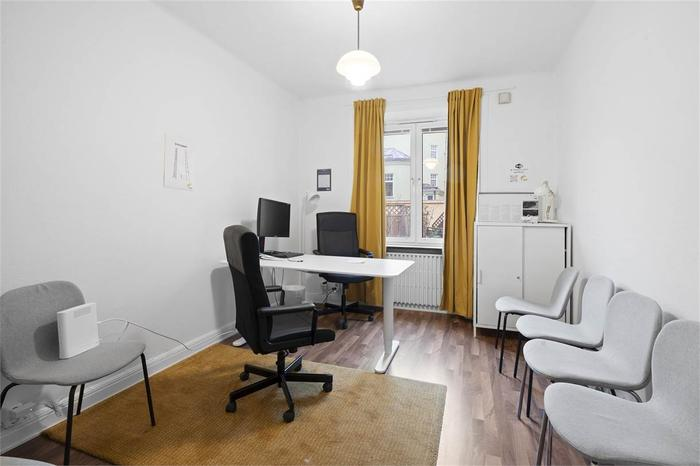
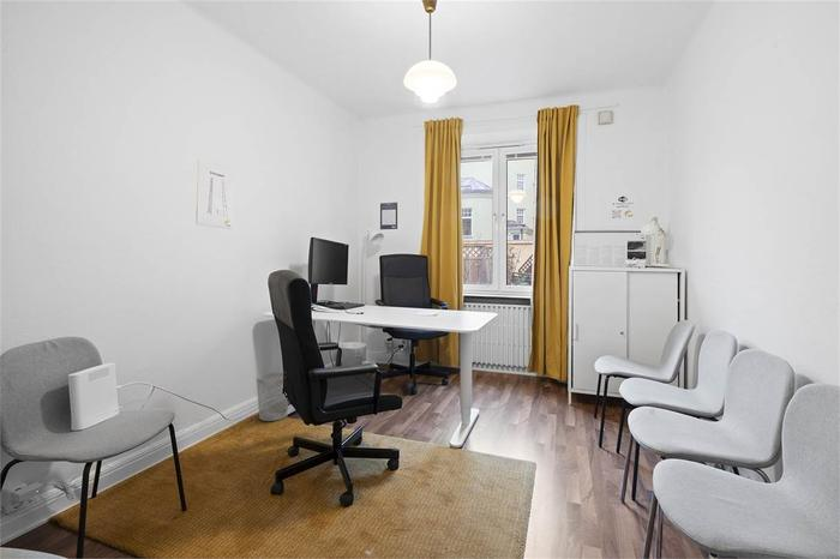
+ wastebasket (274, 396)
